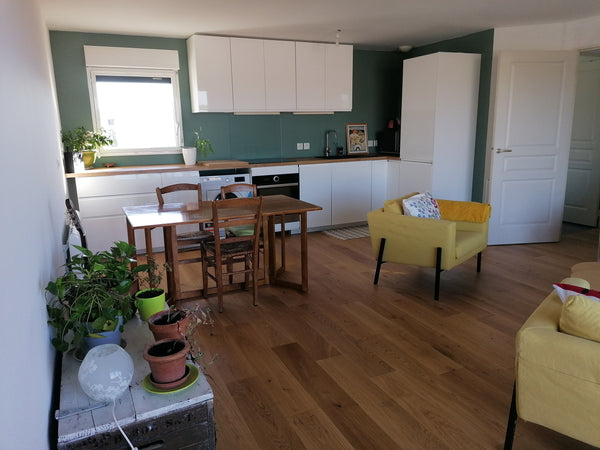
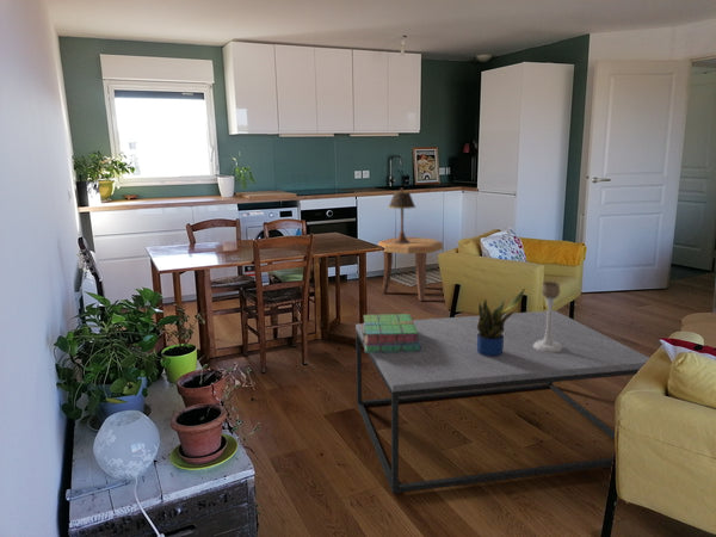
+ stack of books (389, 331)
+ coffee table (487, 385)
+ side table (415, 267)
+ candle holder (549, 315)
+ table lamp (401, 215)
+ potted plant (498, 319)
